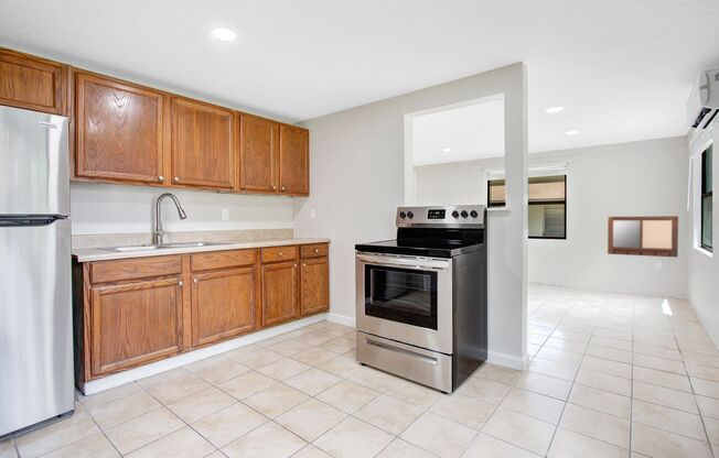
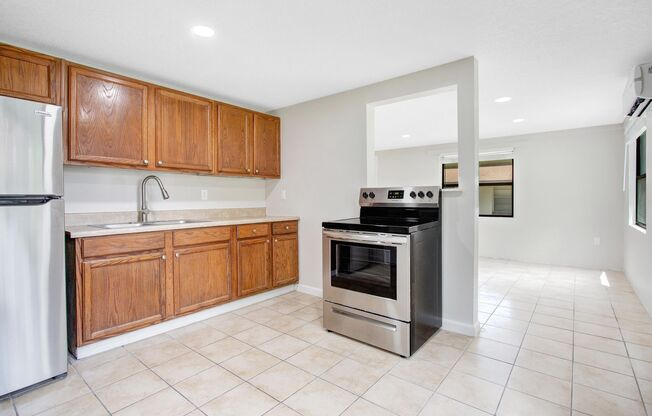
- writing board (641, 236)
